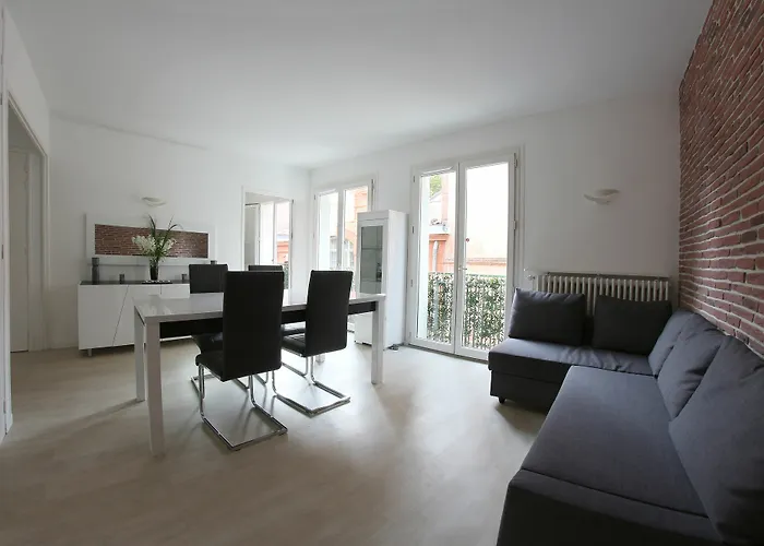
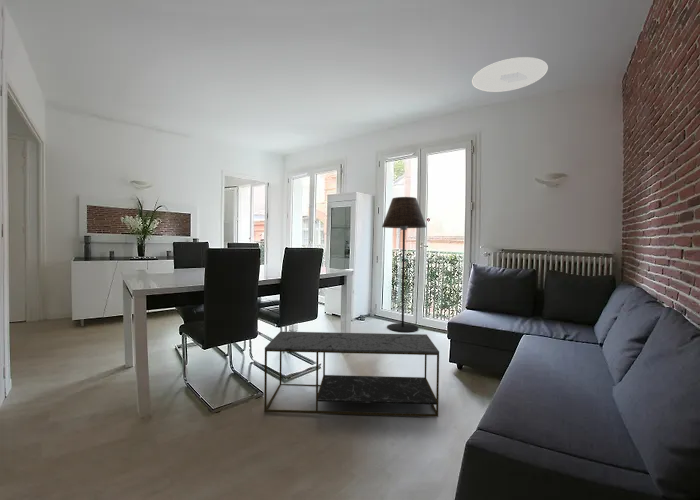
+ ceiling light (508, 73)
+ floor lamp (403, 263)
+ coffee table (351, 376)
